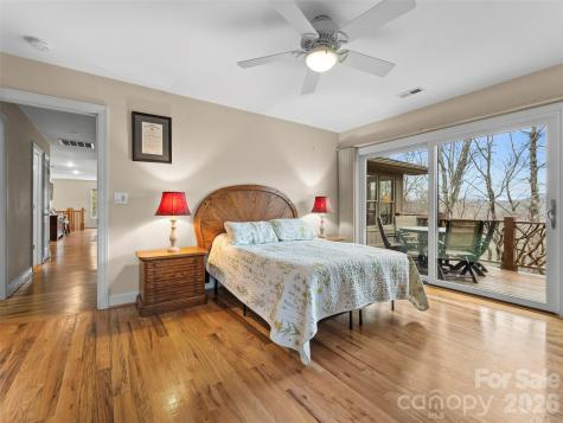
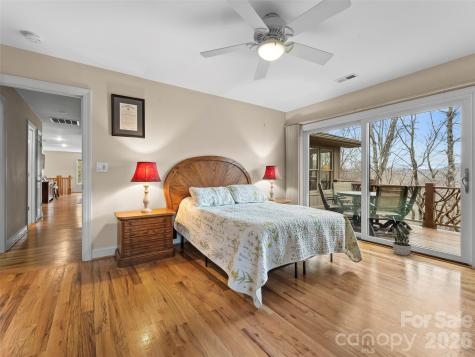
+ potted plant (400, 238)
